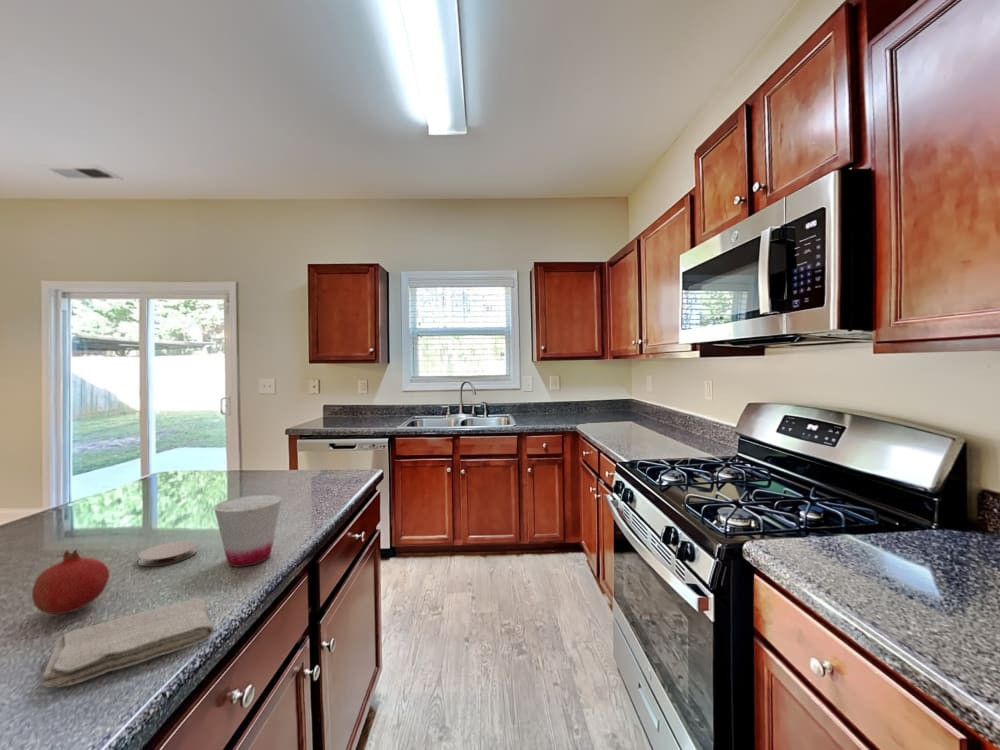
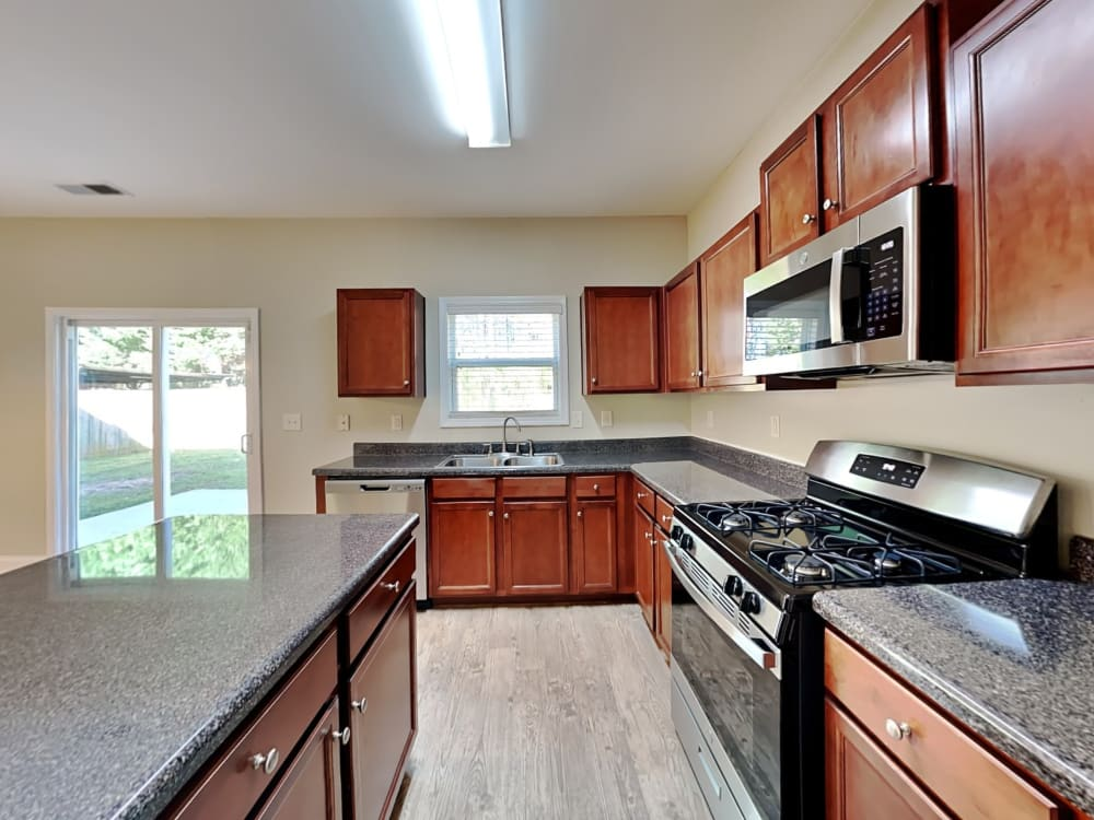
- fruit (71, 579)
- coaster (168, 552)
- washcloth (136, 635)
- cup (249, 530)
